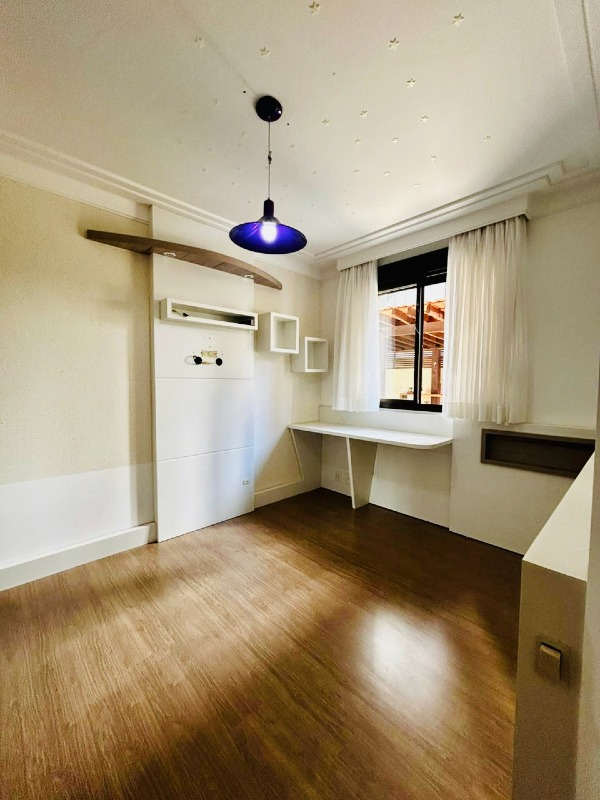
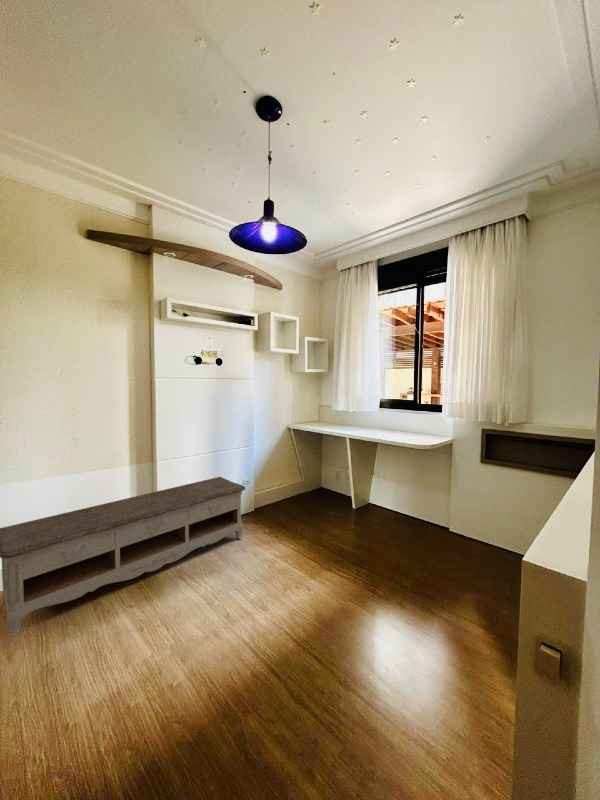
+ tv stand (144, 535)
